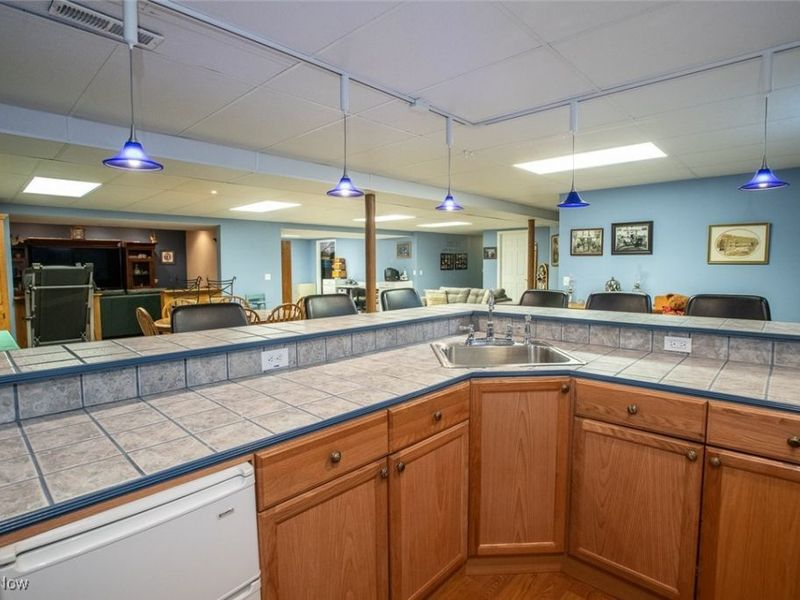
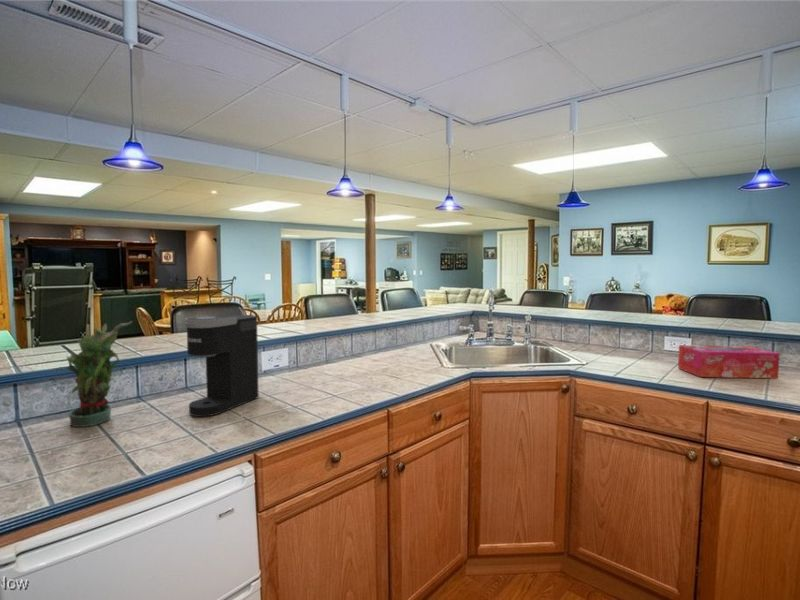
+ tissue box (726, 361)
+ coffee maker (224, 360)
+ potted plant (98, 371)
